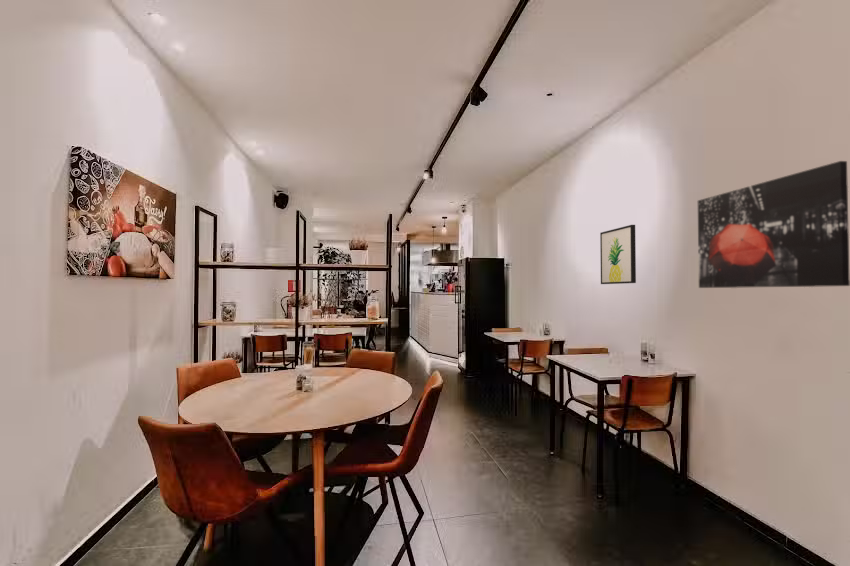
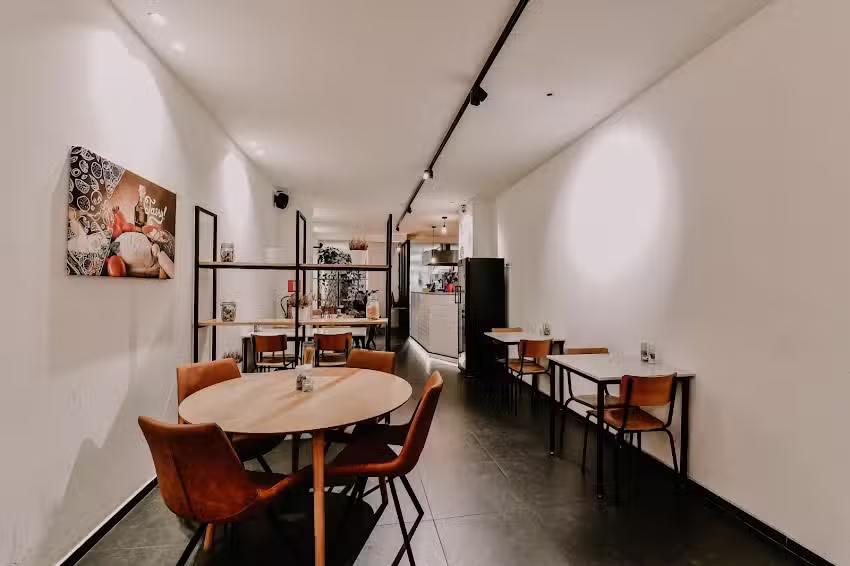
- wall art (759, 235)
- wall art (616, 256)
